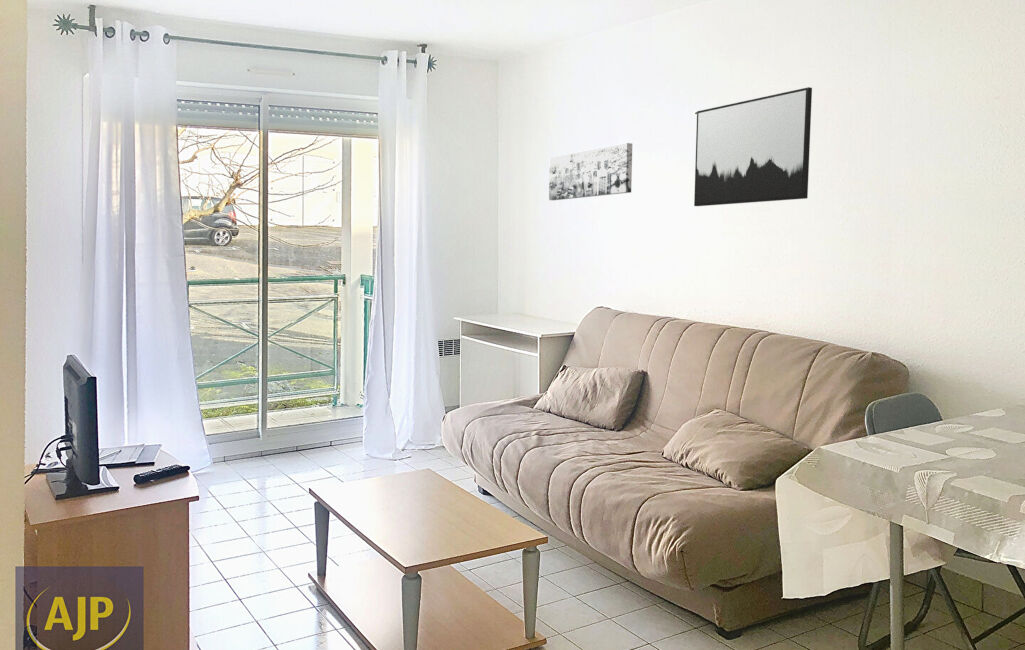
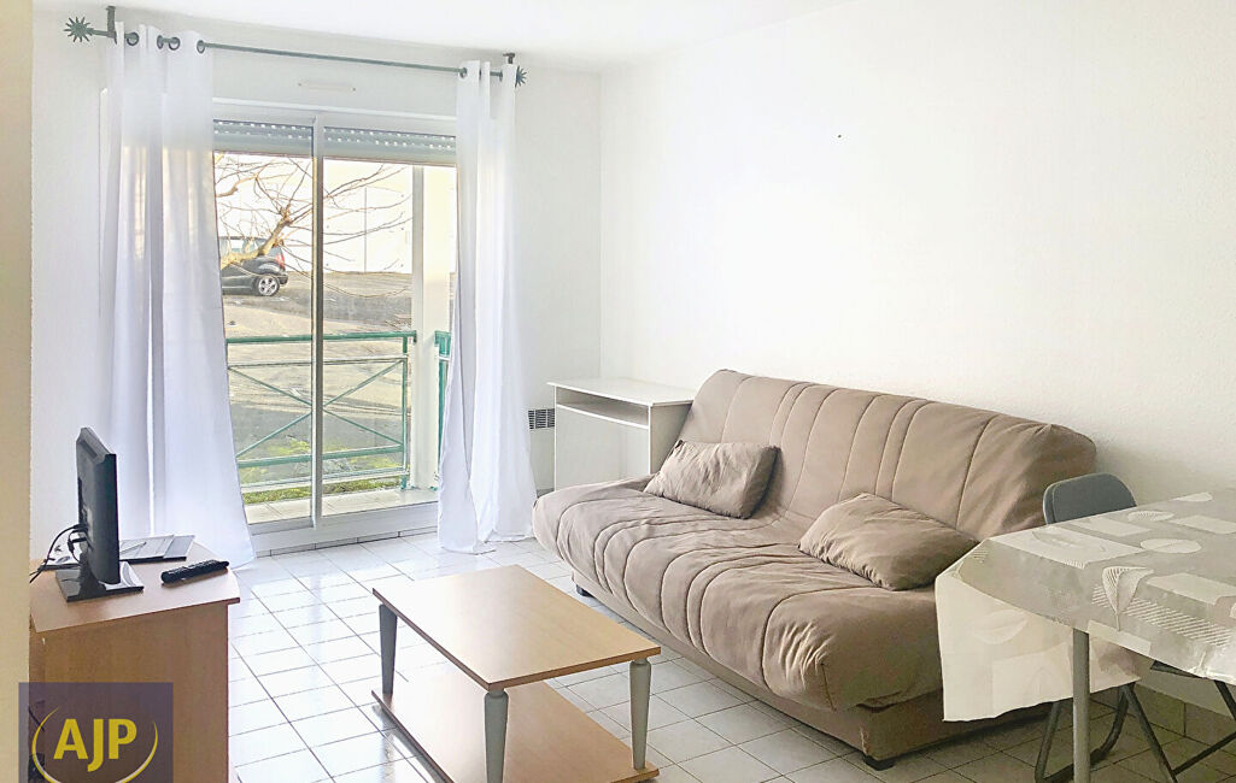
- wall art (748, 151)
- wall art (587, 173)
